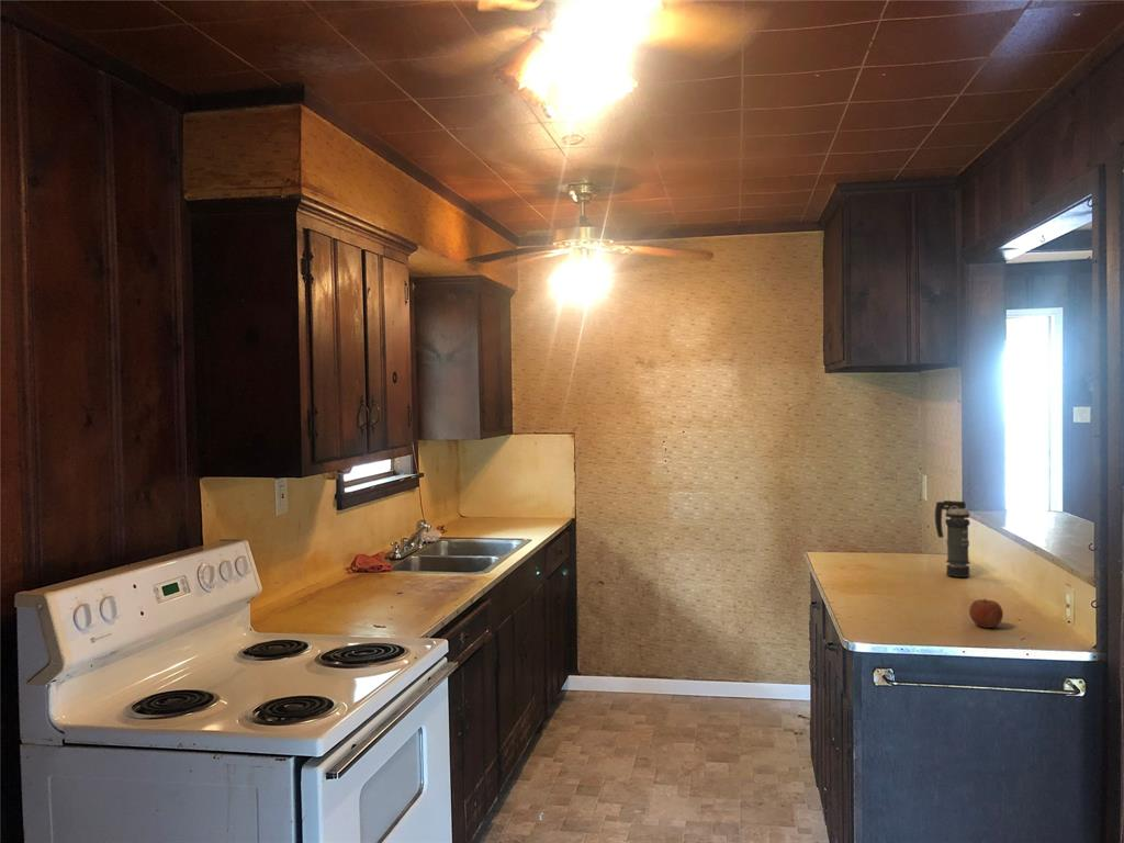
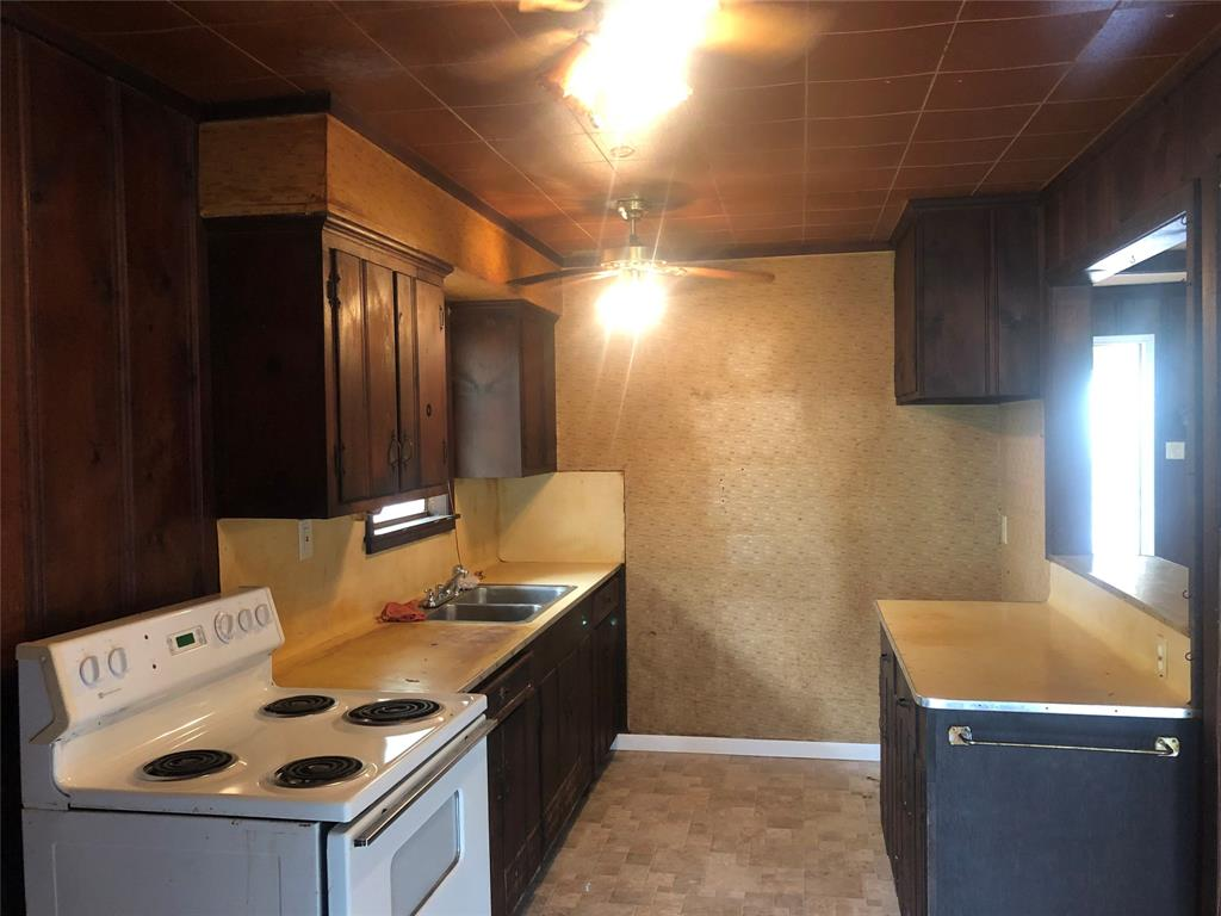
- apple (986, 611)
- smoke grenade (953, 538)
